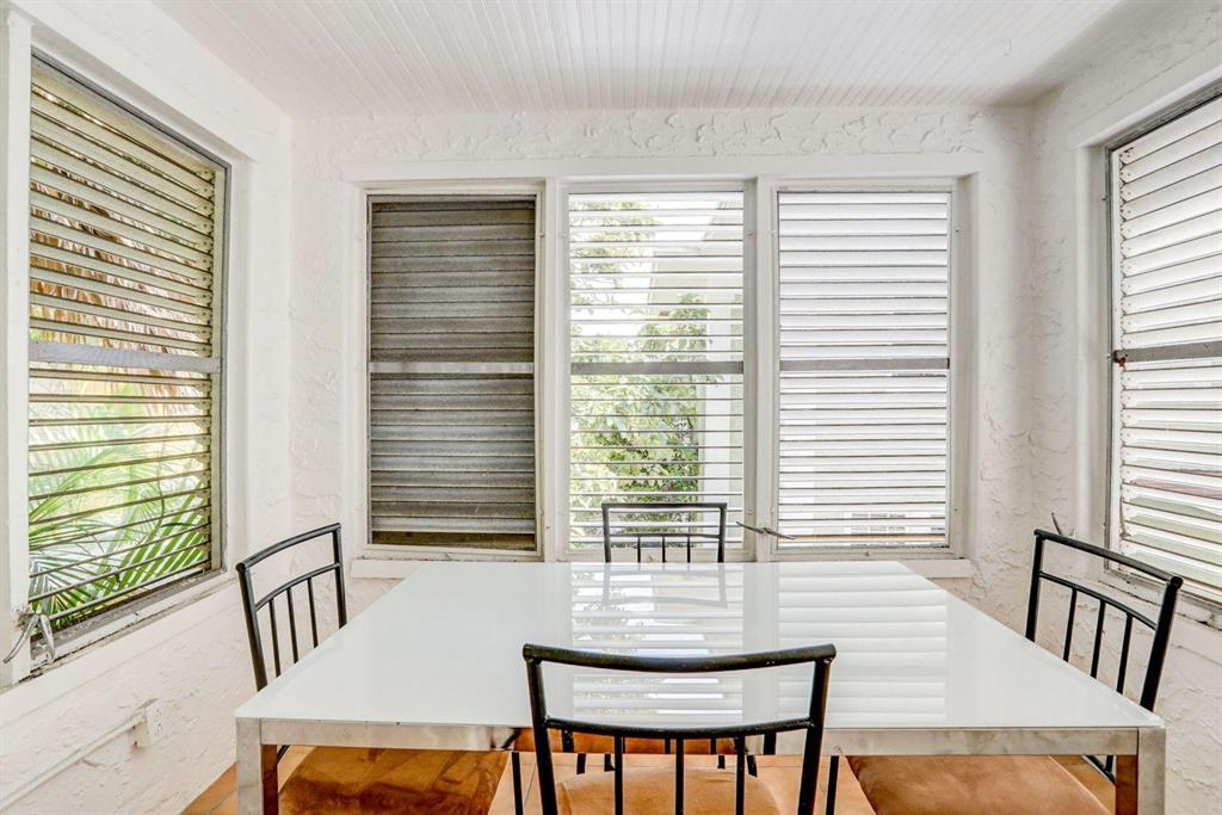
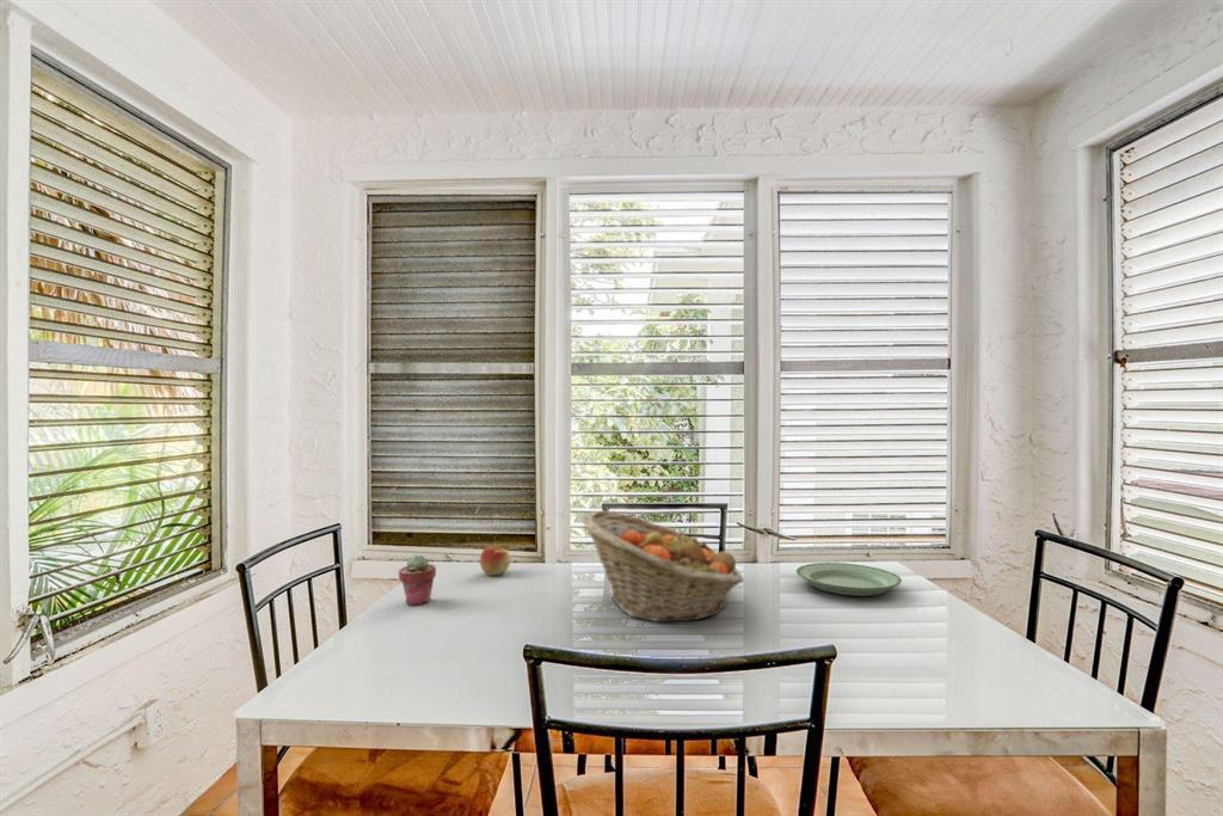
+ potted succulent (417, 577)
+ fruit basket (659, 558)
+ plate (847, 579)
+ apple (494, 559)
